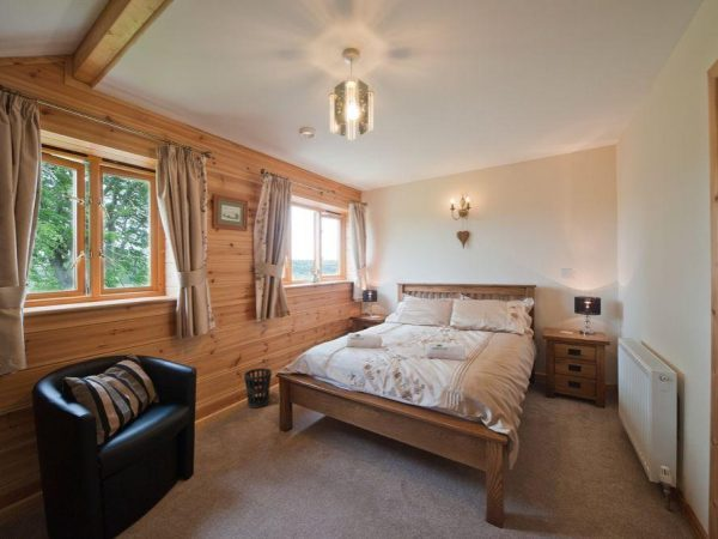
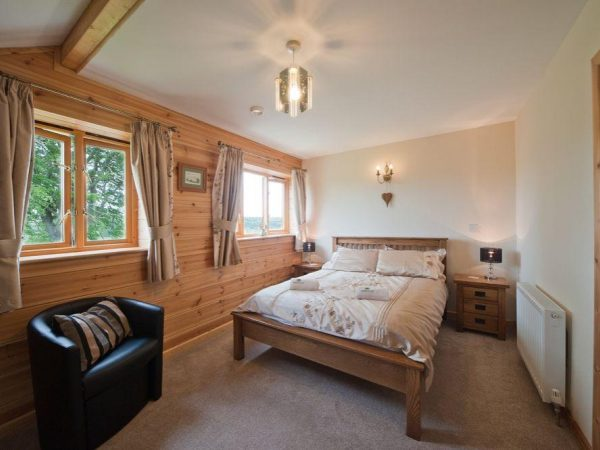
- wastebasket (257, 387)
